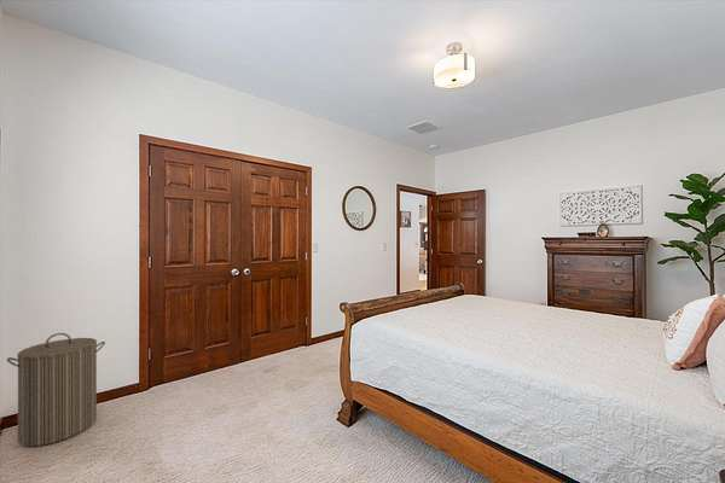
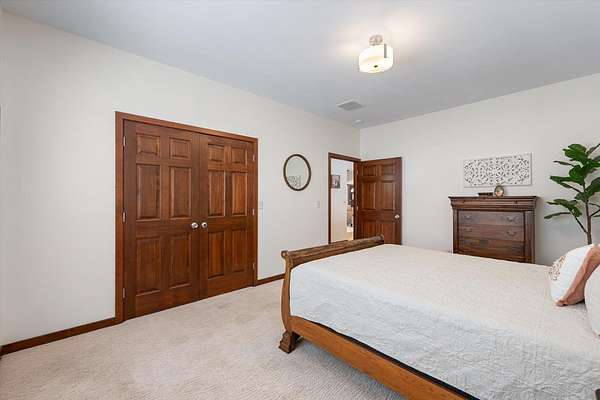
- laundry hamper (59, 380)
